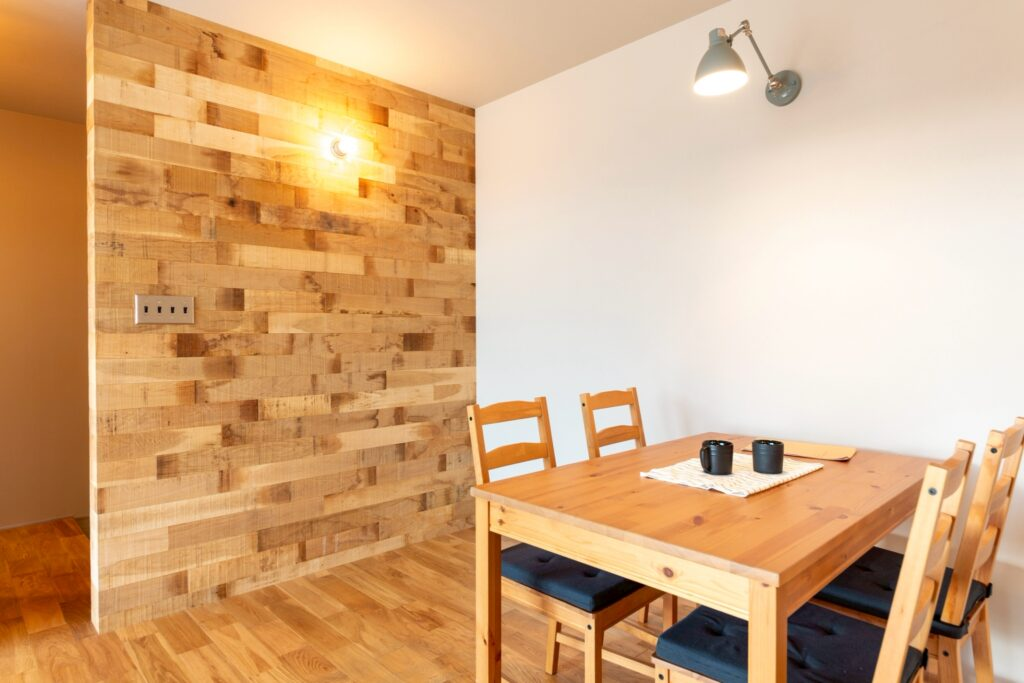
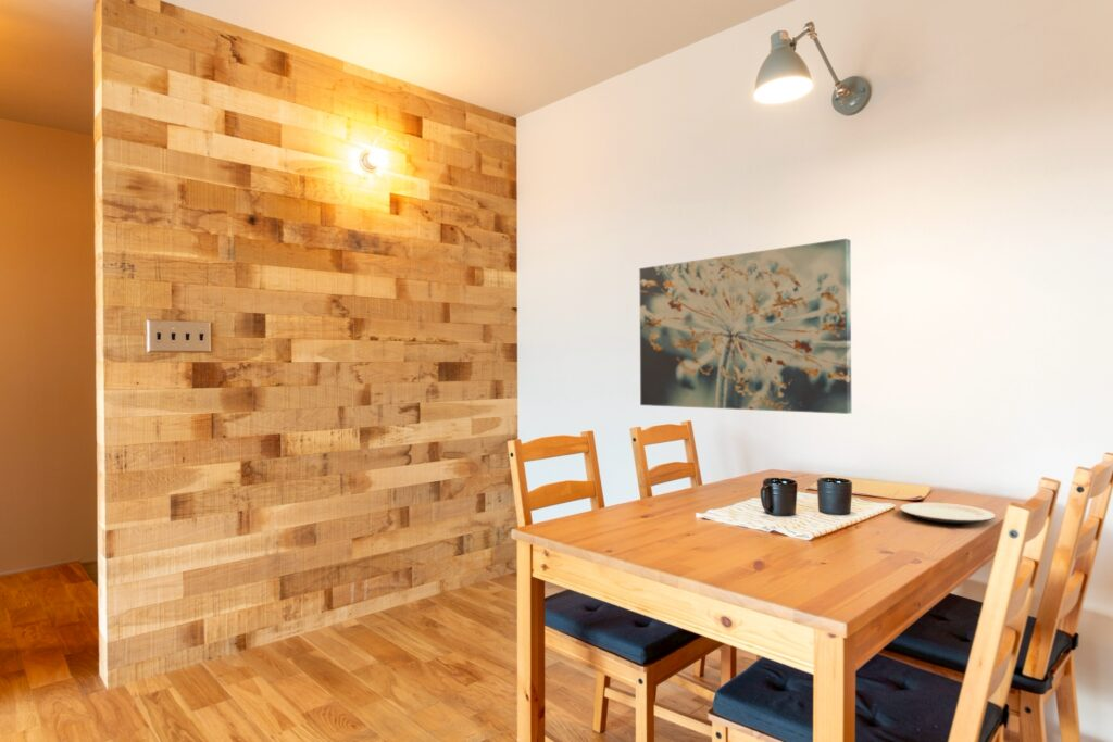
+ plate (946, 513)
+ wall art (733, 331)
